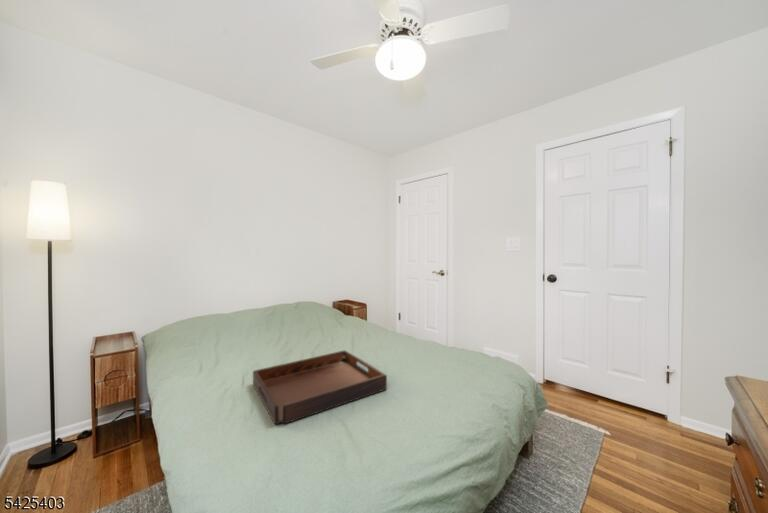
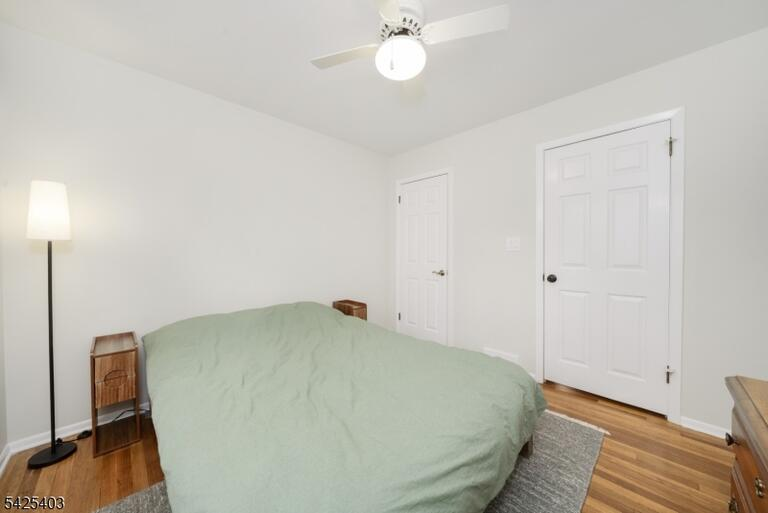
- serving tray (318, 379)
